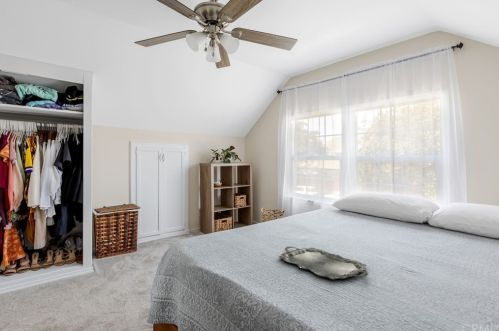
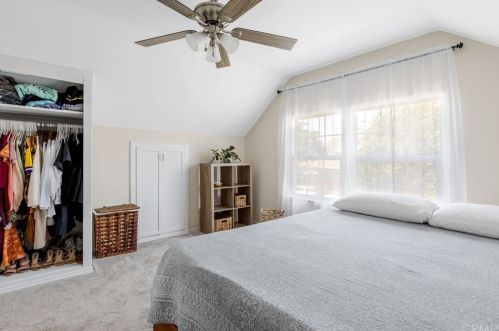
- serving tray (320, 261)
